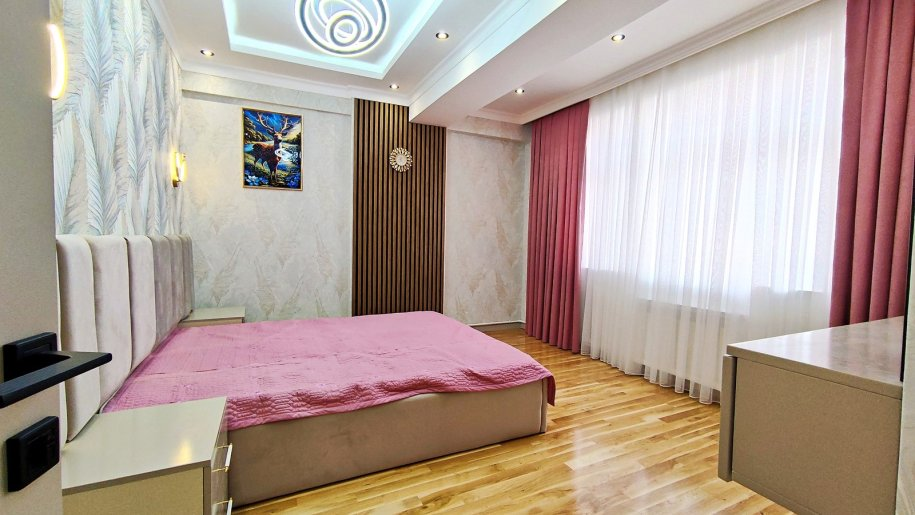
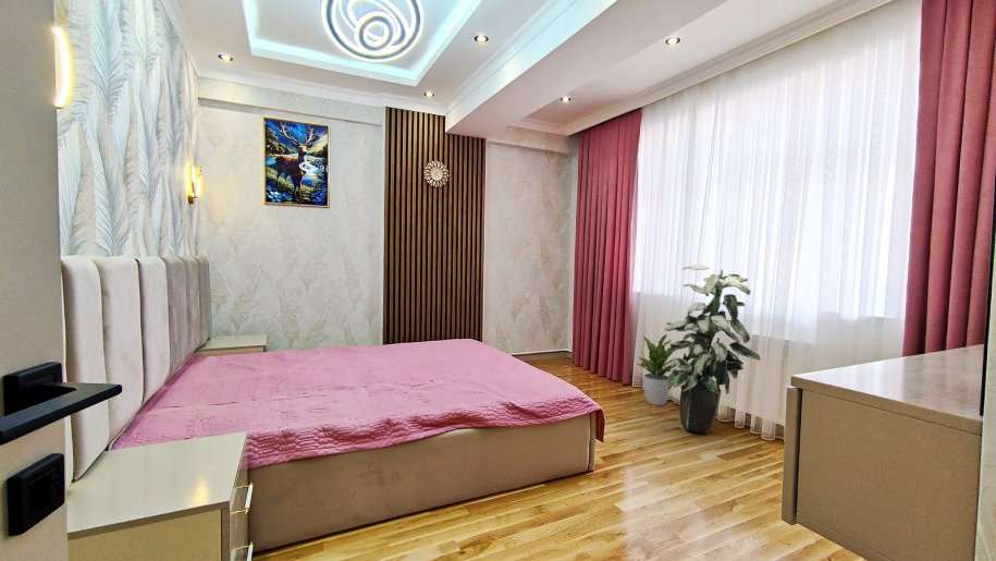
+ indoor plant (703, 347)
+ potted plant (655, 368)
